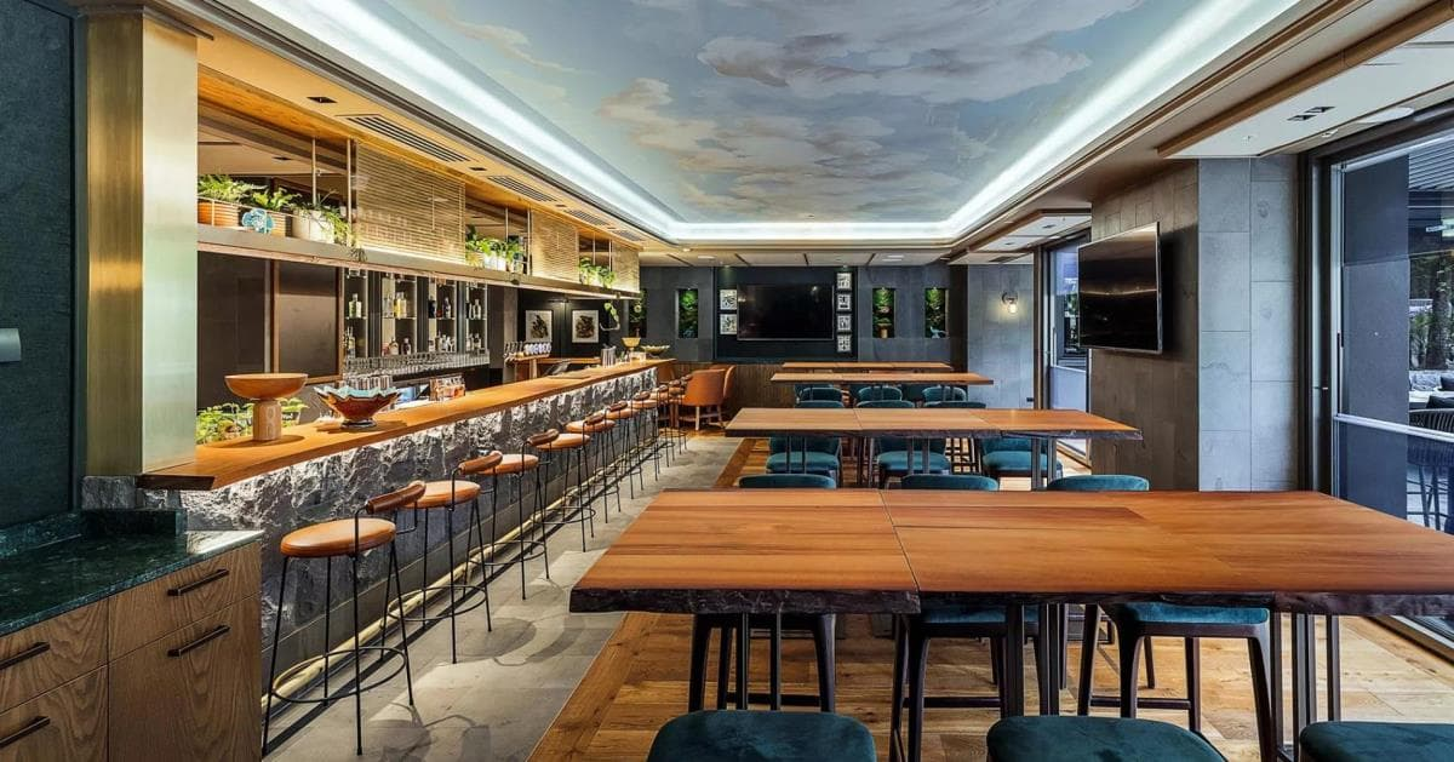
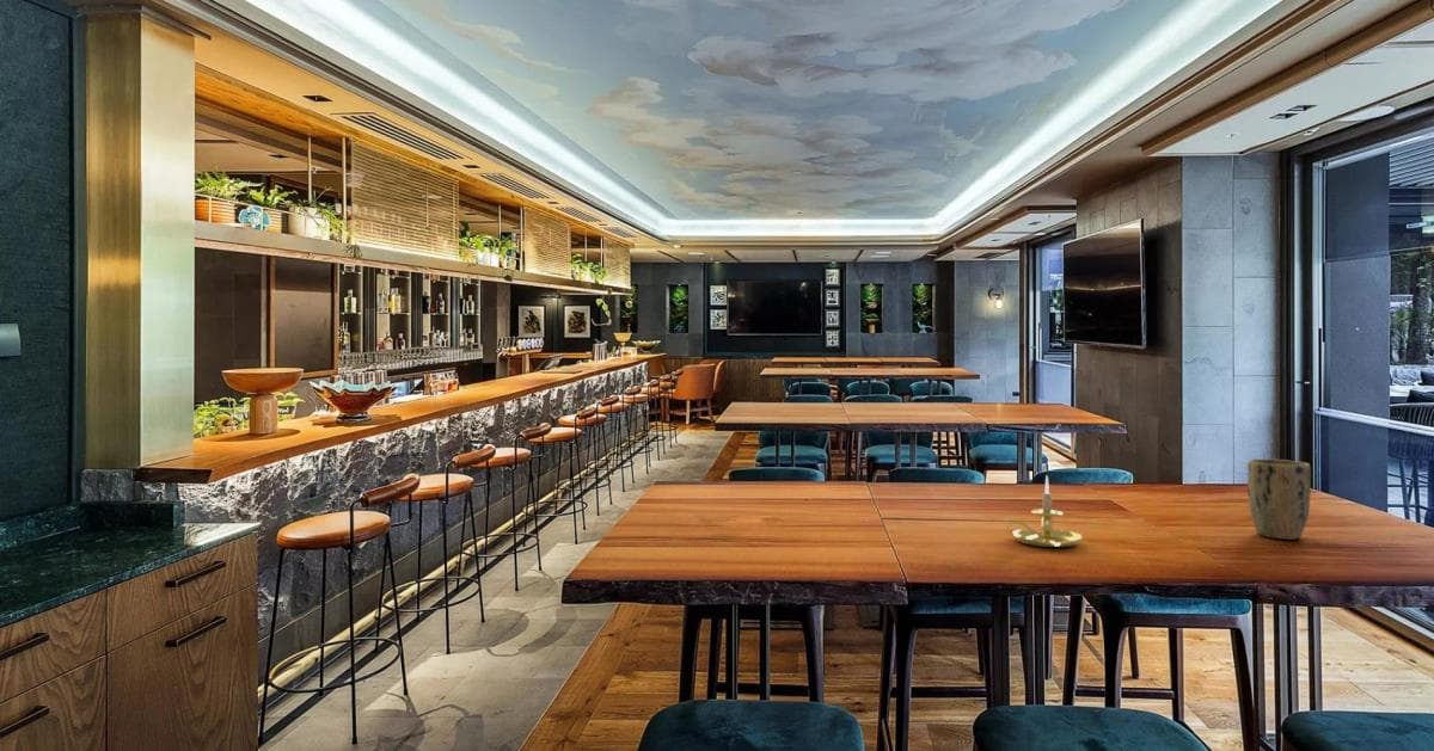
+ plant pot (1277, 498)
+ candle holder (1041, 509)
